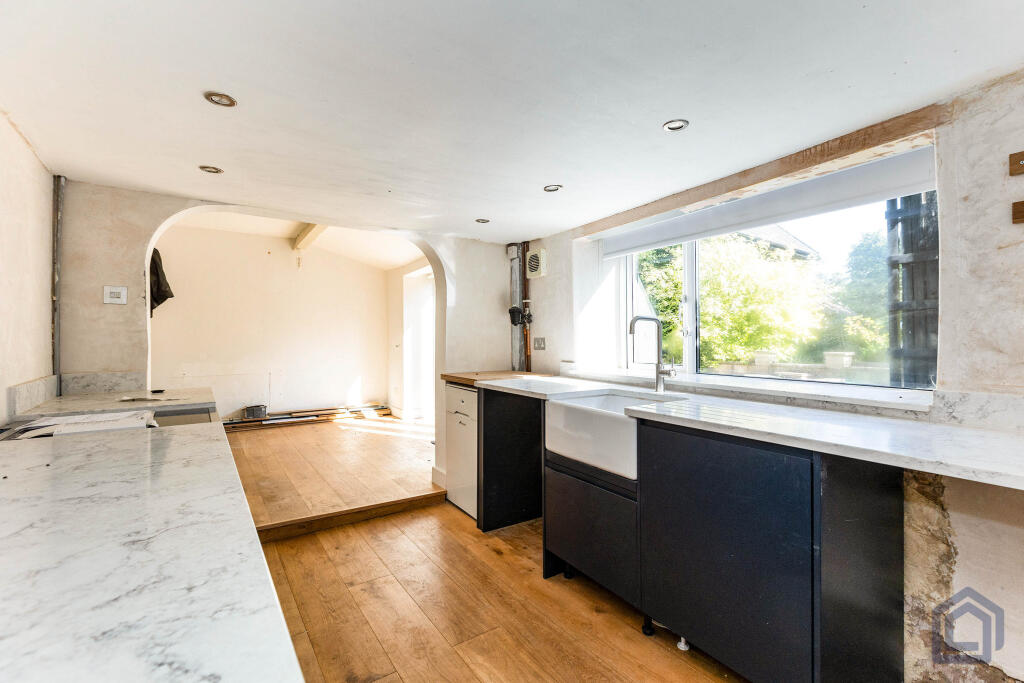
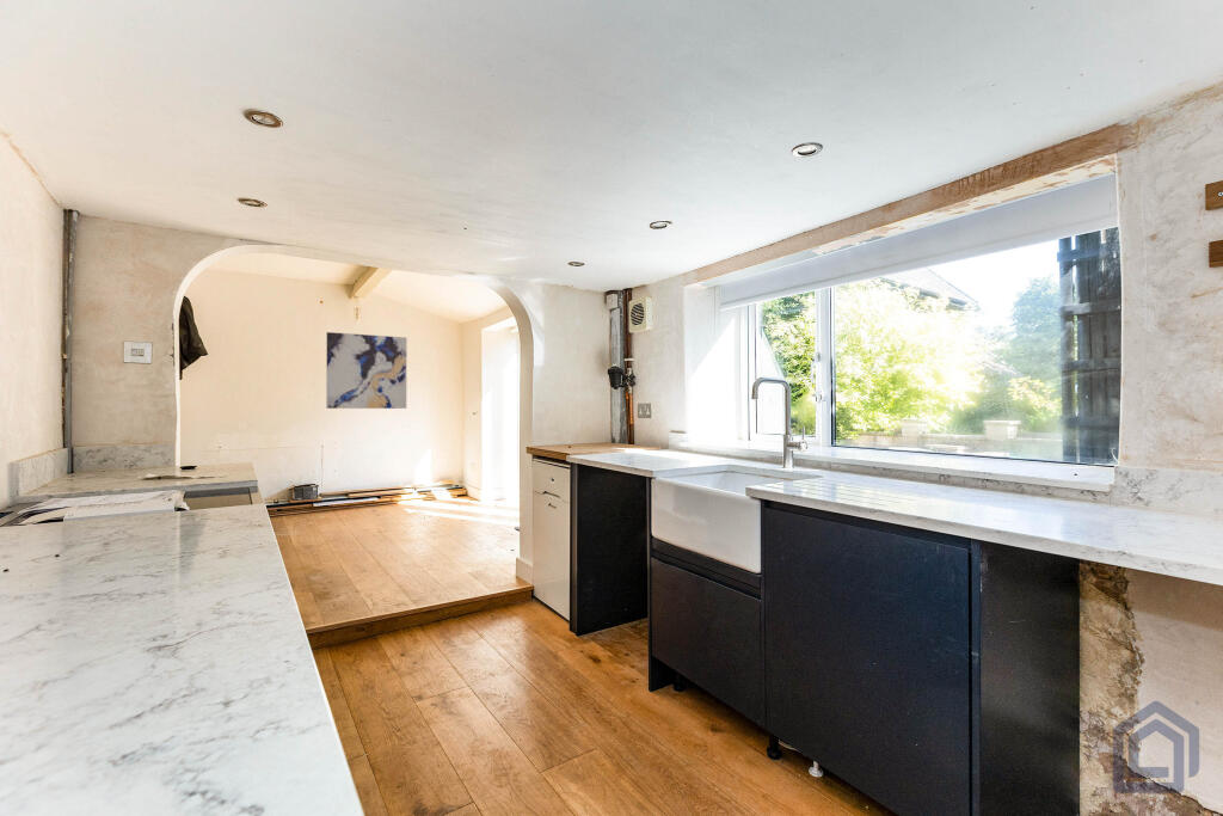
+ wall art (368, 372)
